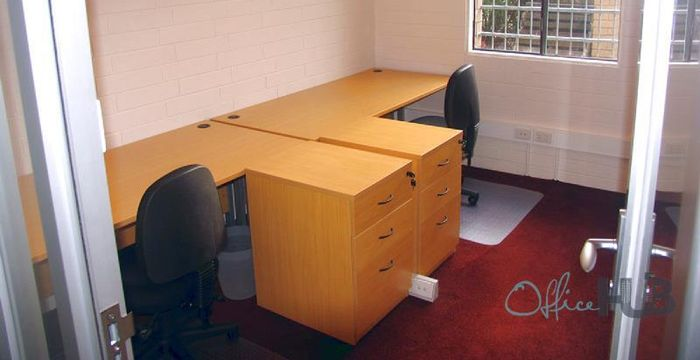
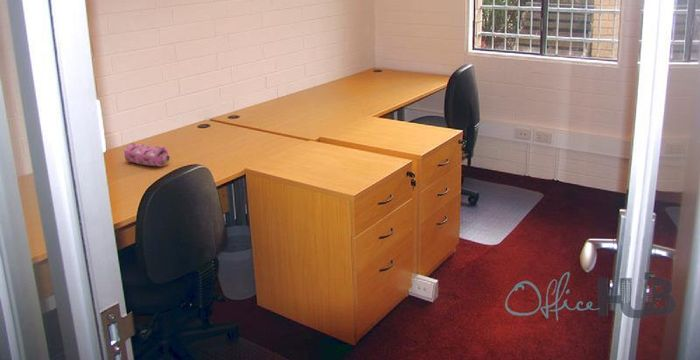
+ pencil case (146, 154)
